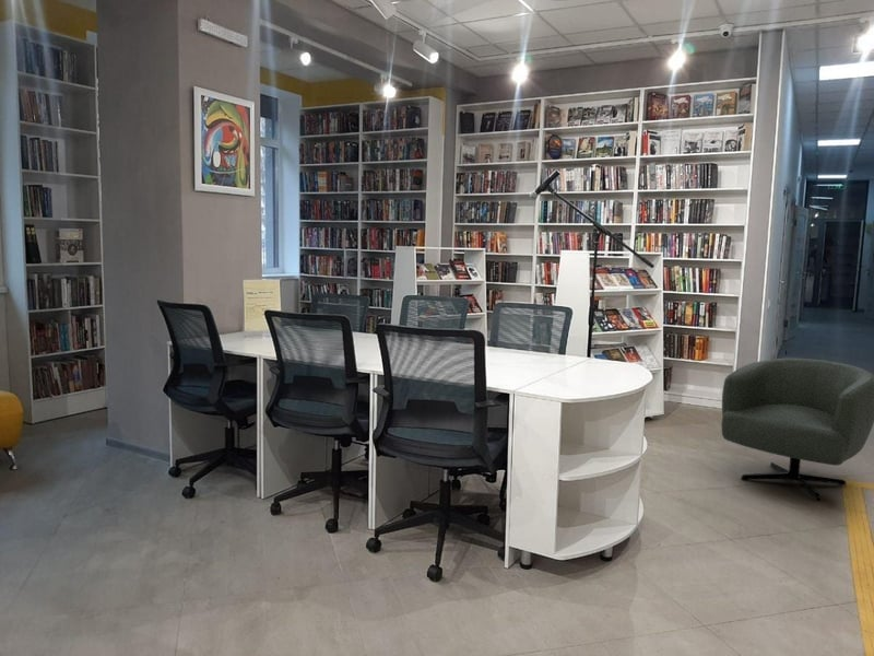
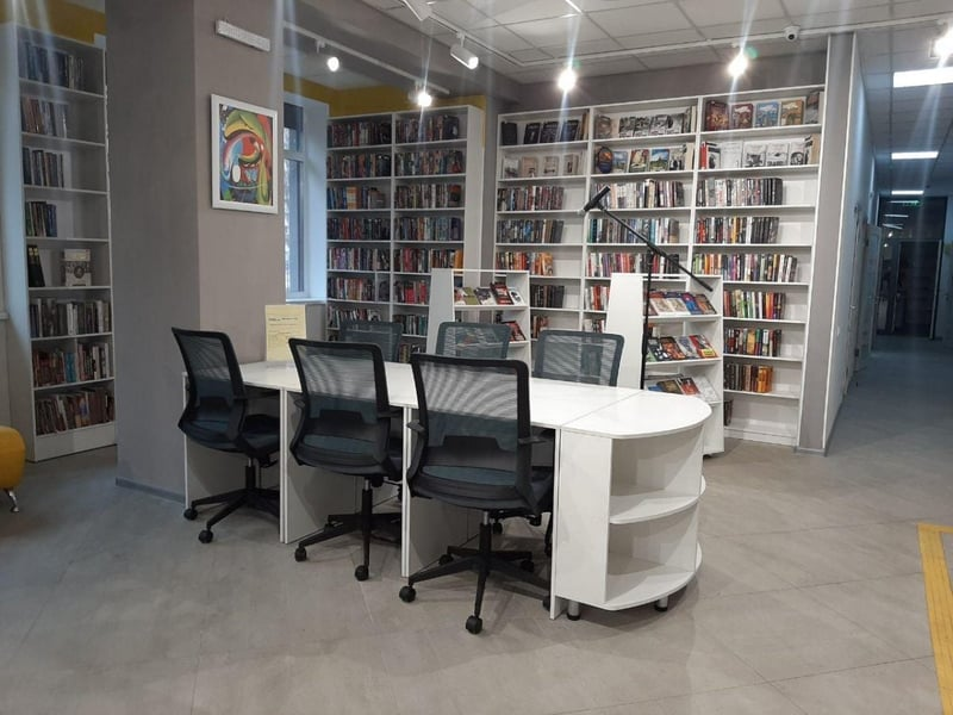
- armchair (799, 423)
